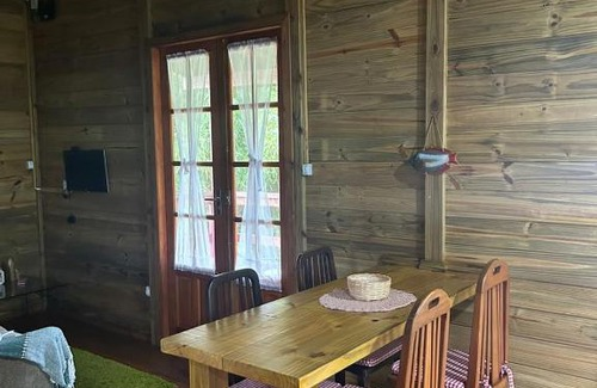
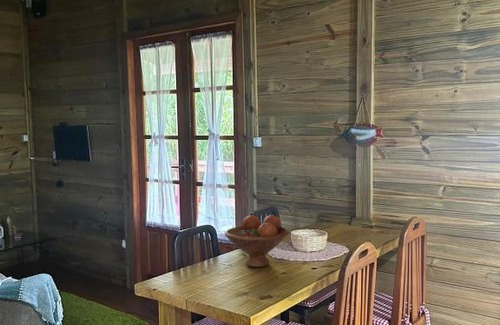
+ fruit bowl (256, 241)
